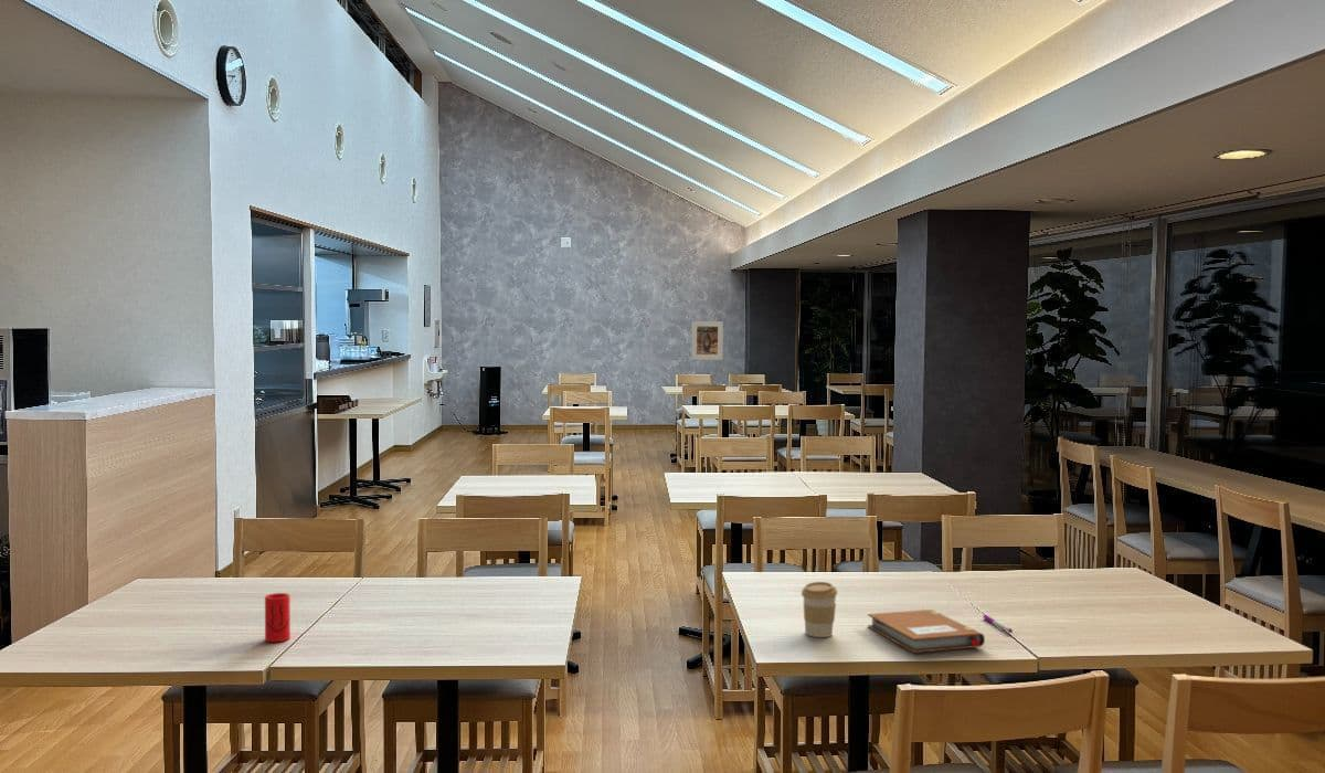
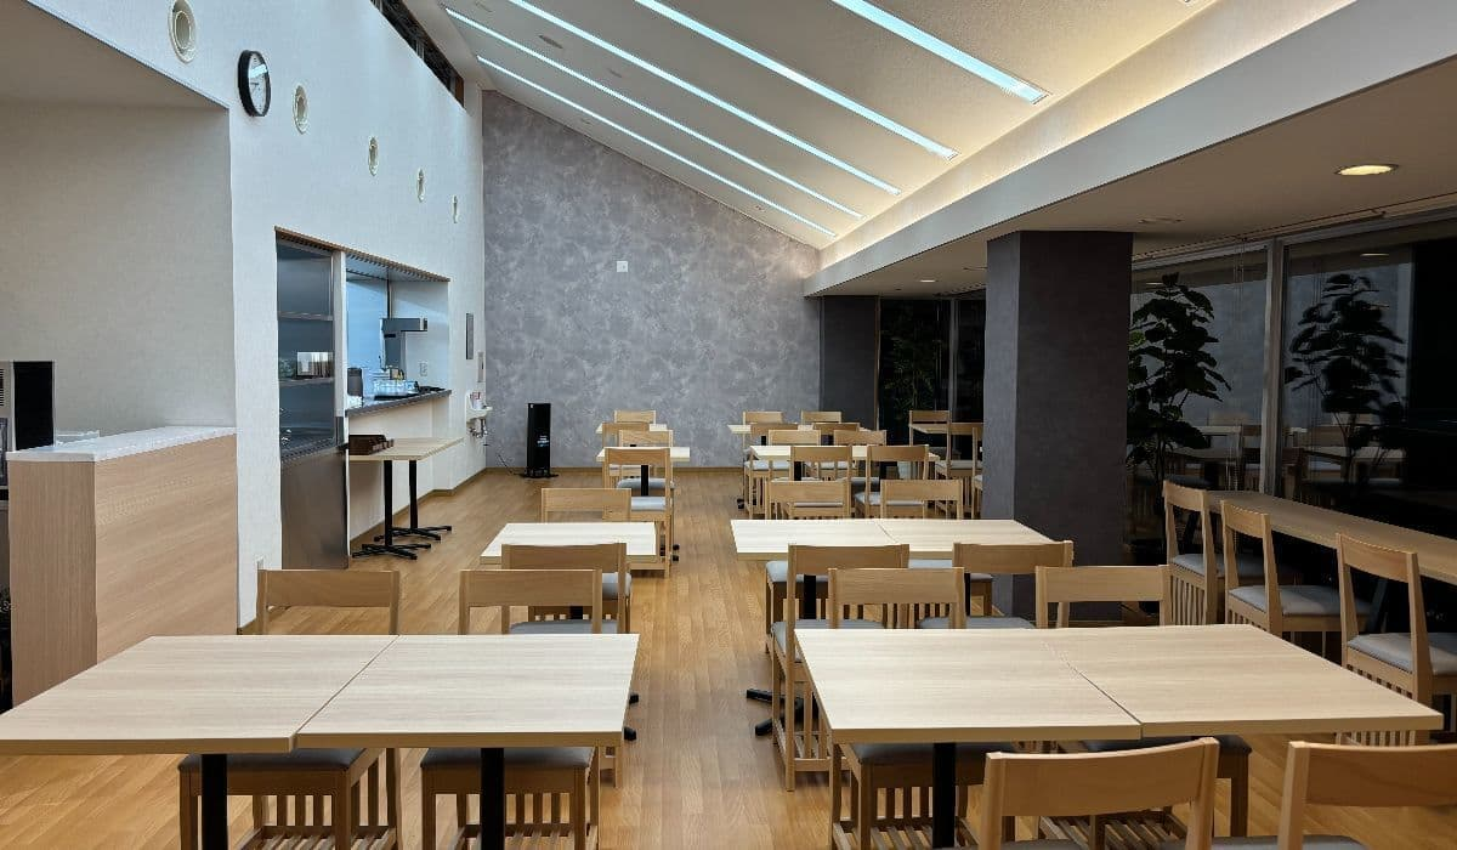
- coffee cup (818, 608)
- notebook (925, 629)
- pen (997, 623)
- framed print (707, 340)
- cup (277, 616)
